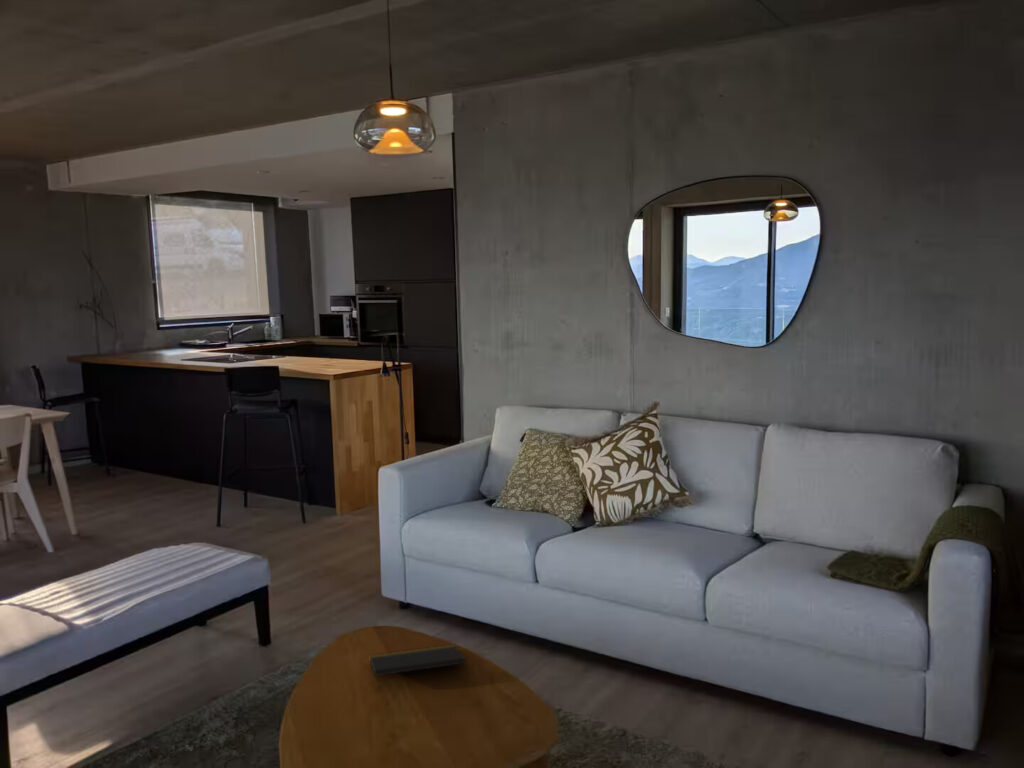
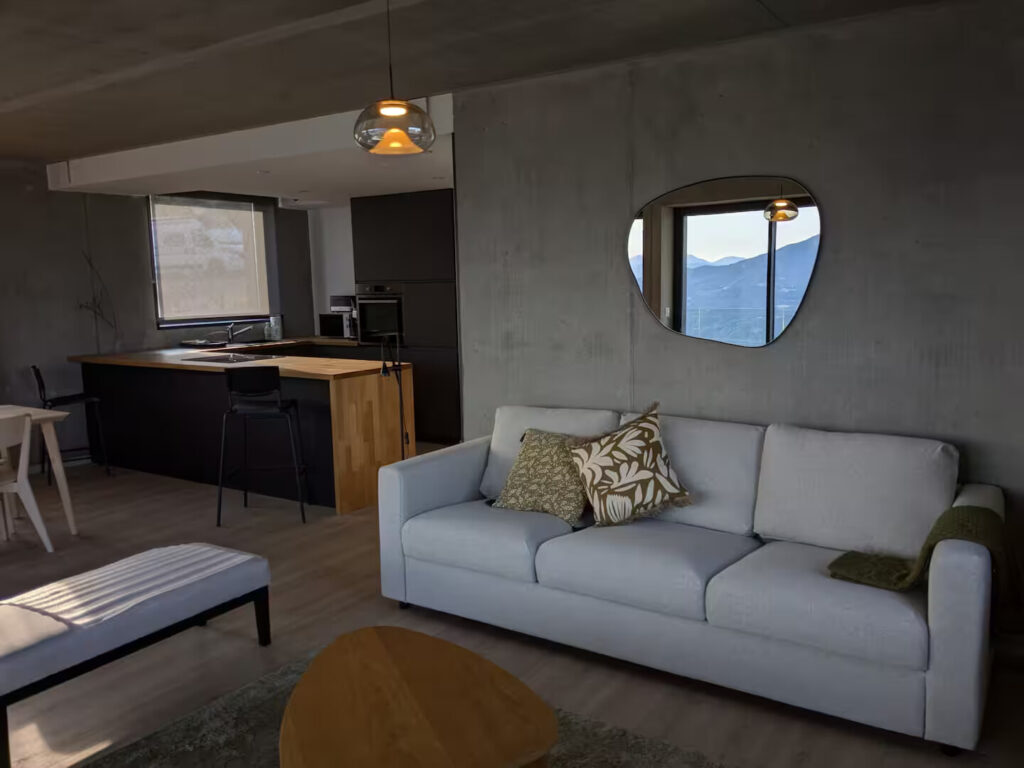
- notepad (416, 659)
